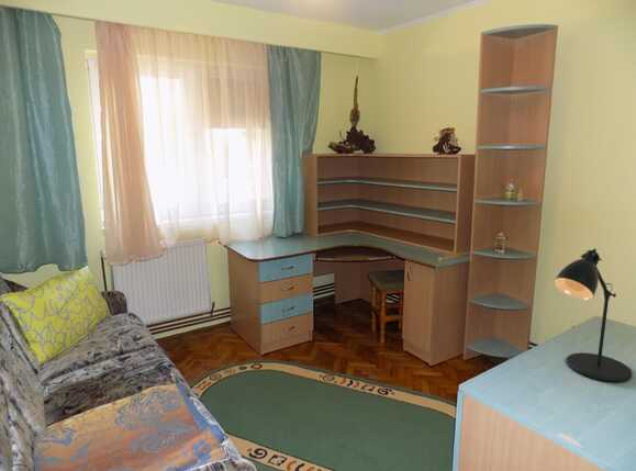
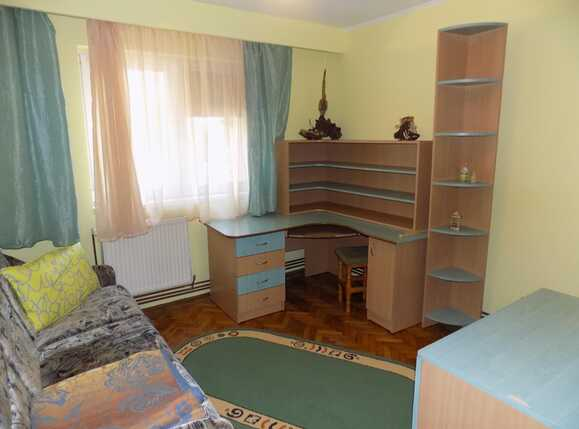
- desk lamp (602, 317)
